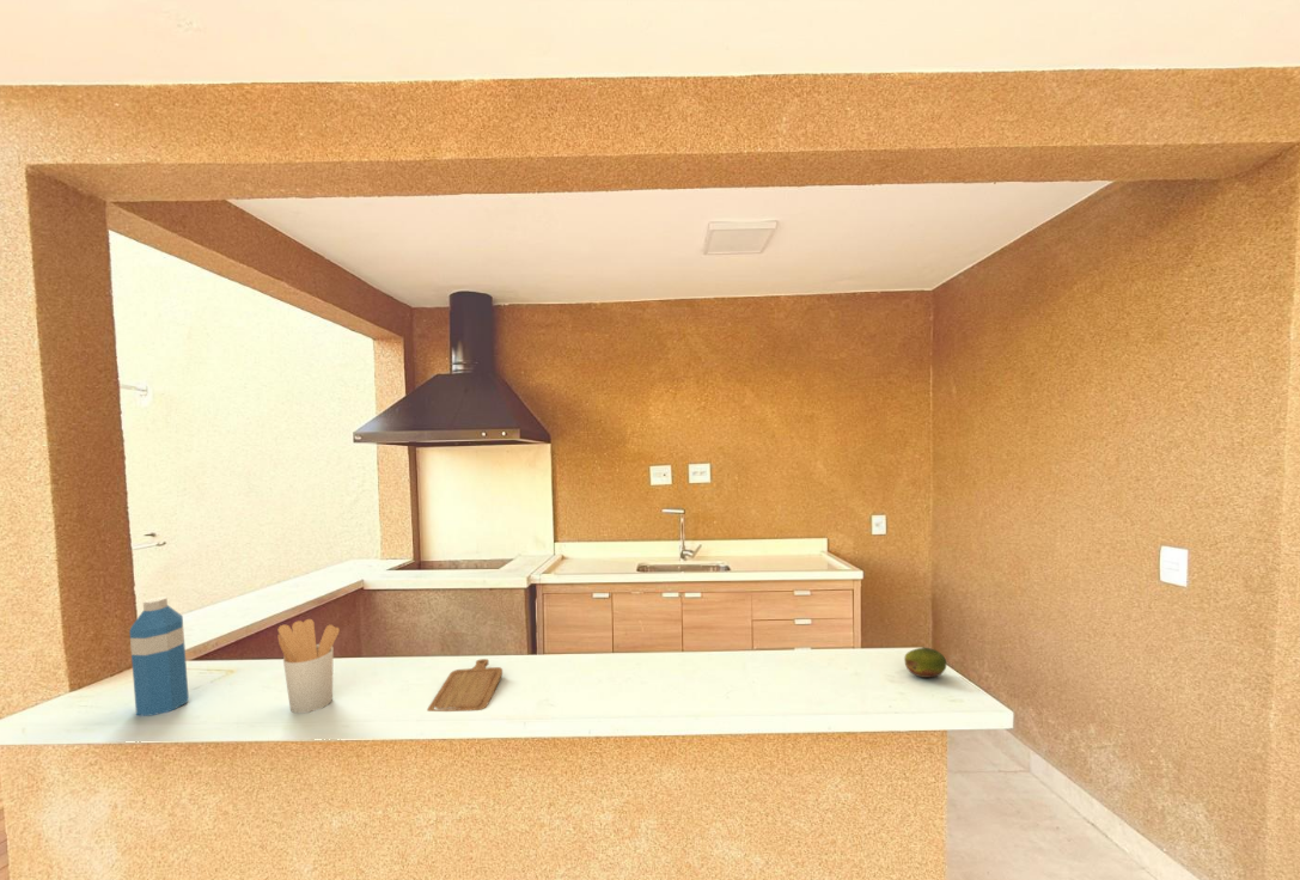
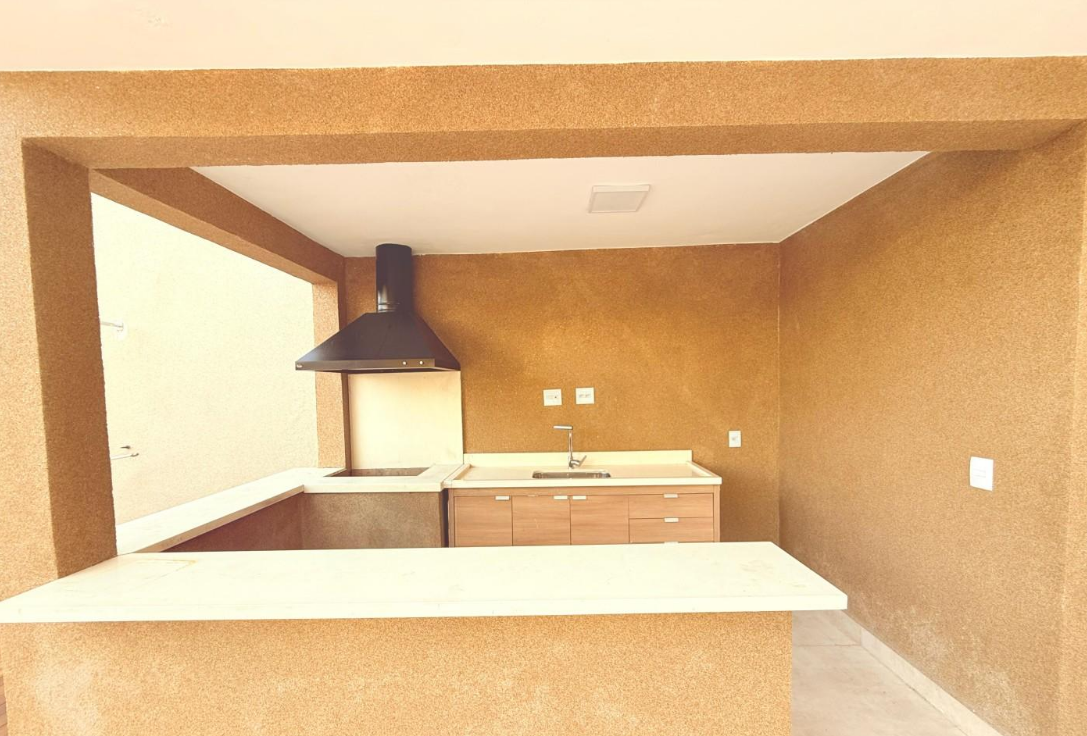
- water bottle (159, 653)
- fruit (926, 661)
- chopping board (470, 684)
- utensil holder (305, 662)
